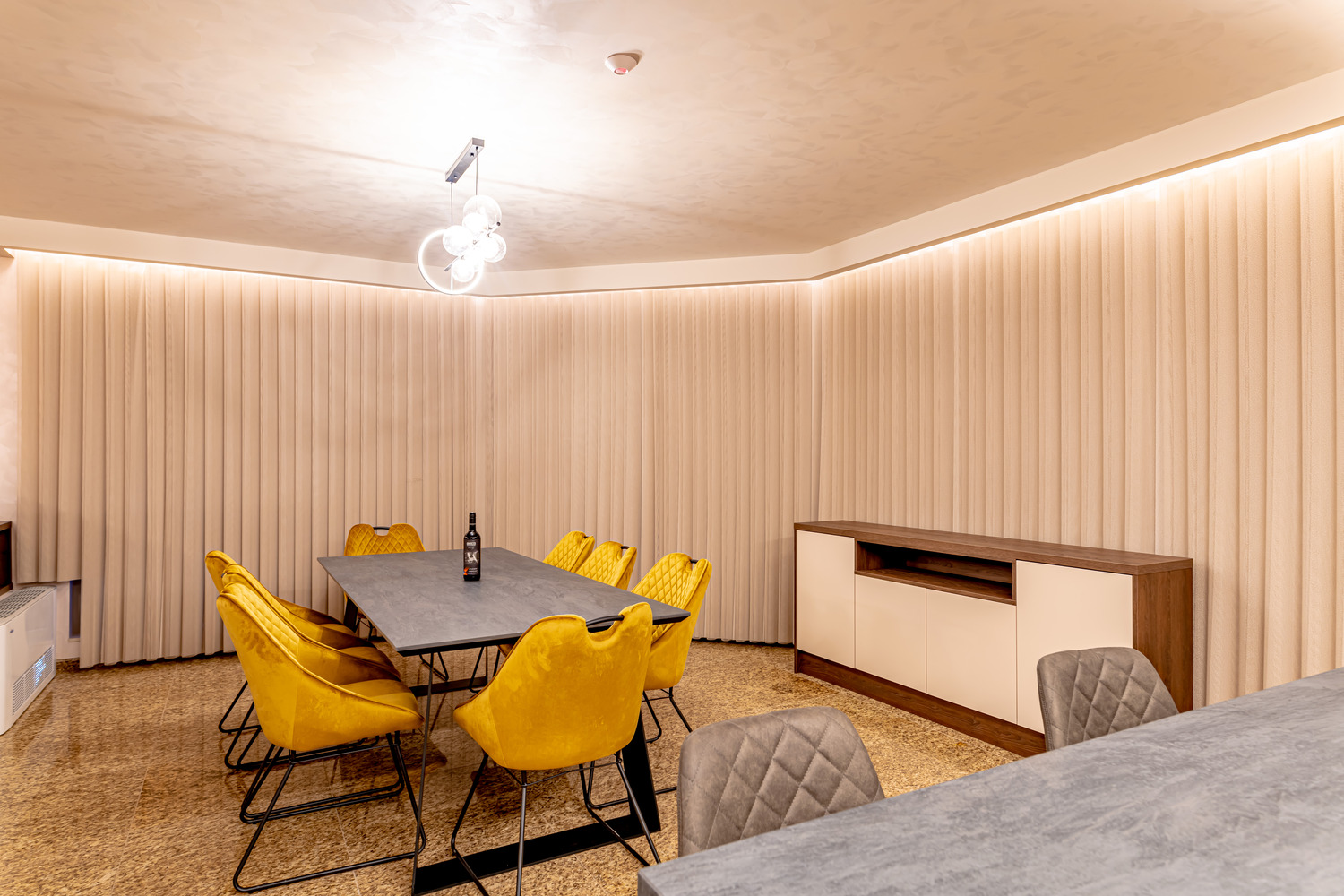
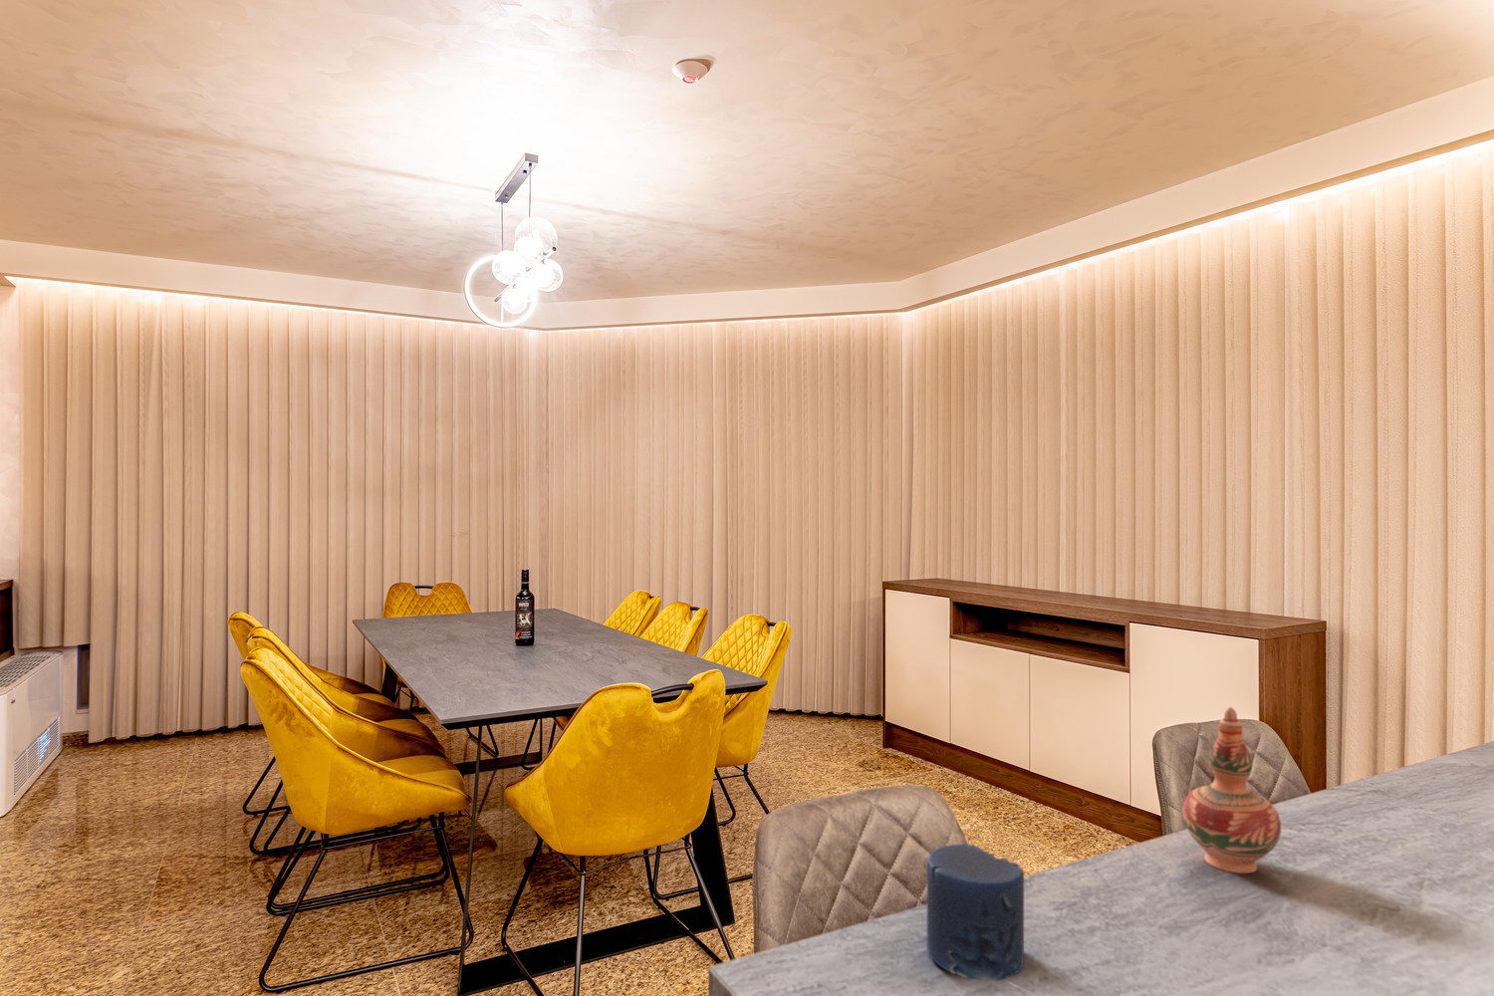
+ decorative vase (1231, 785)
+ candle (974, 908)
